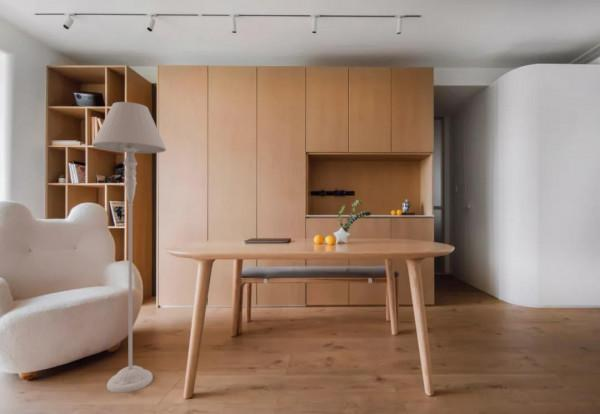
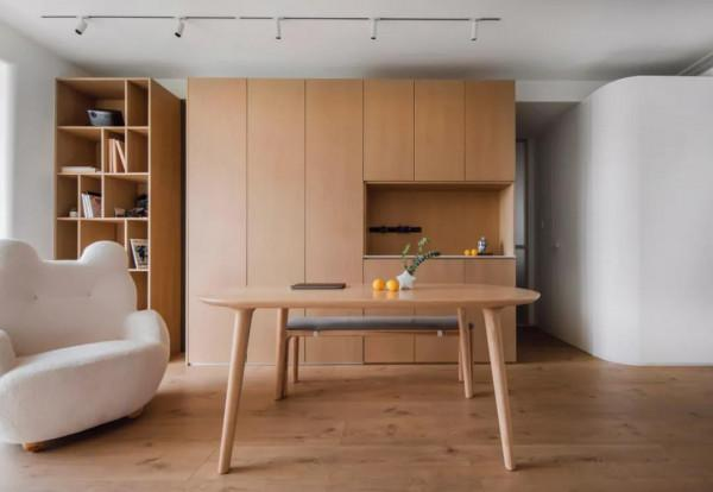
- floor lamp (130, 244)
